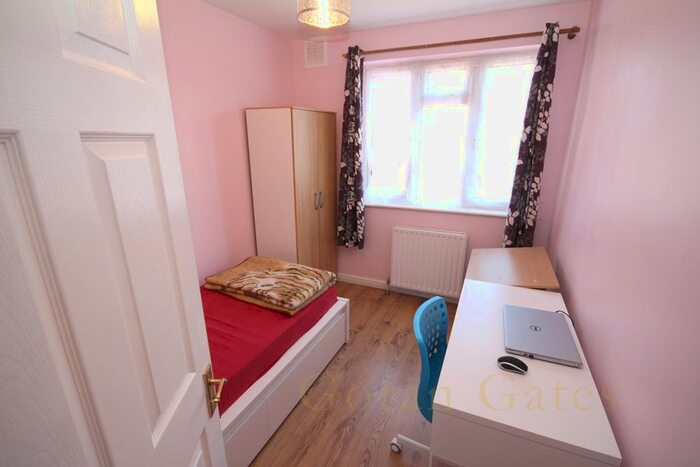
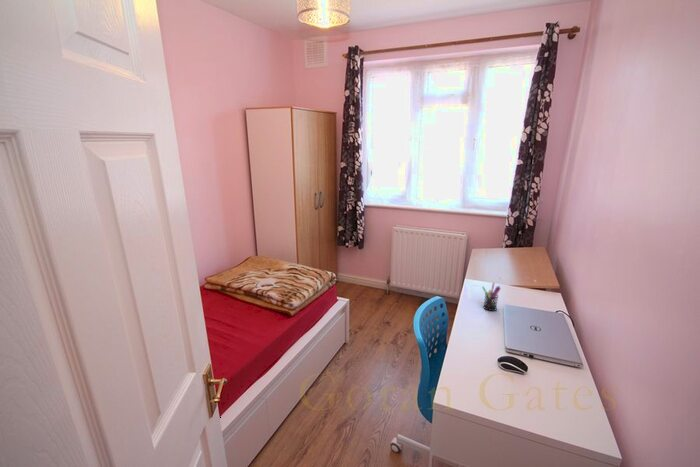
+ pen holder (490, 296)
